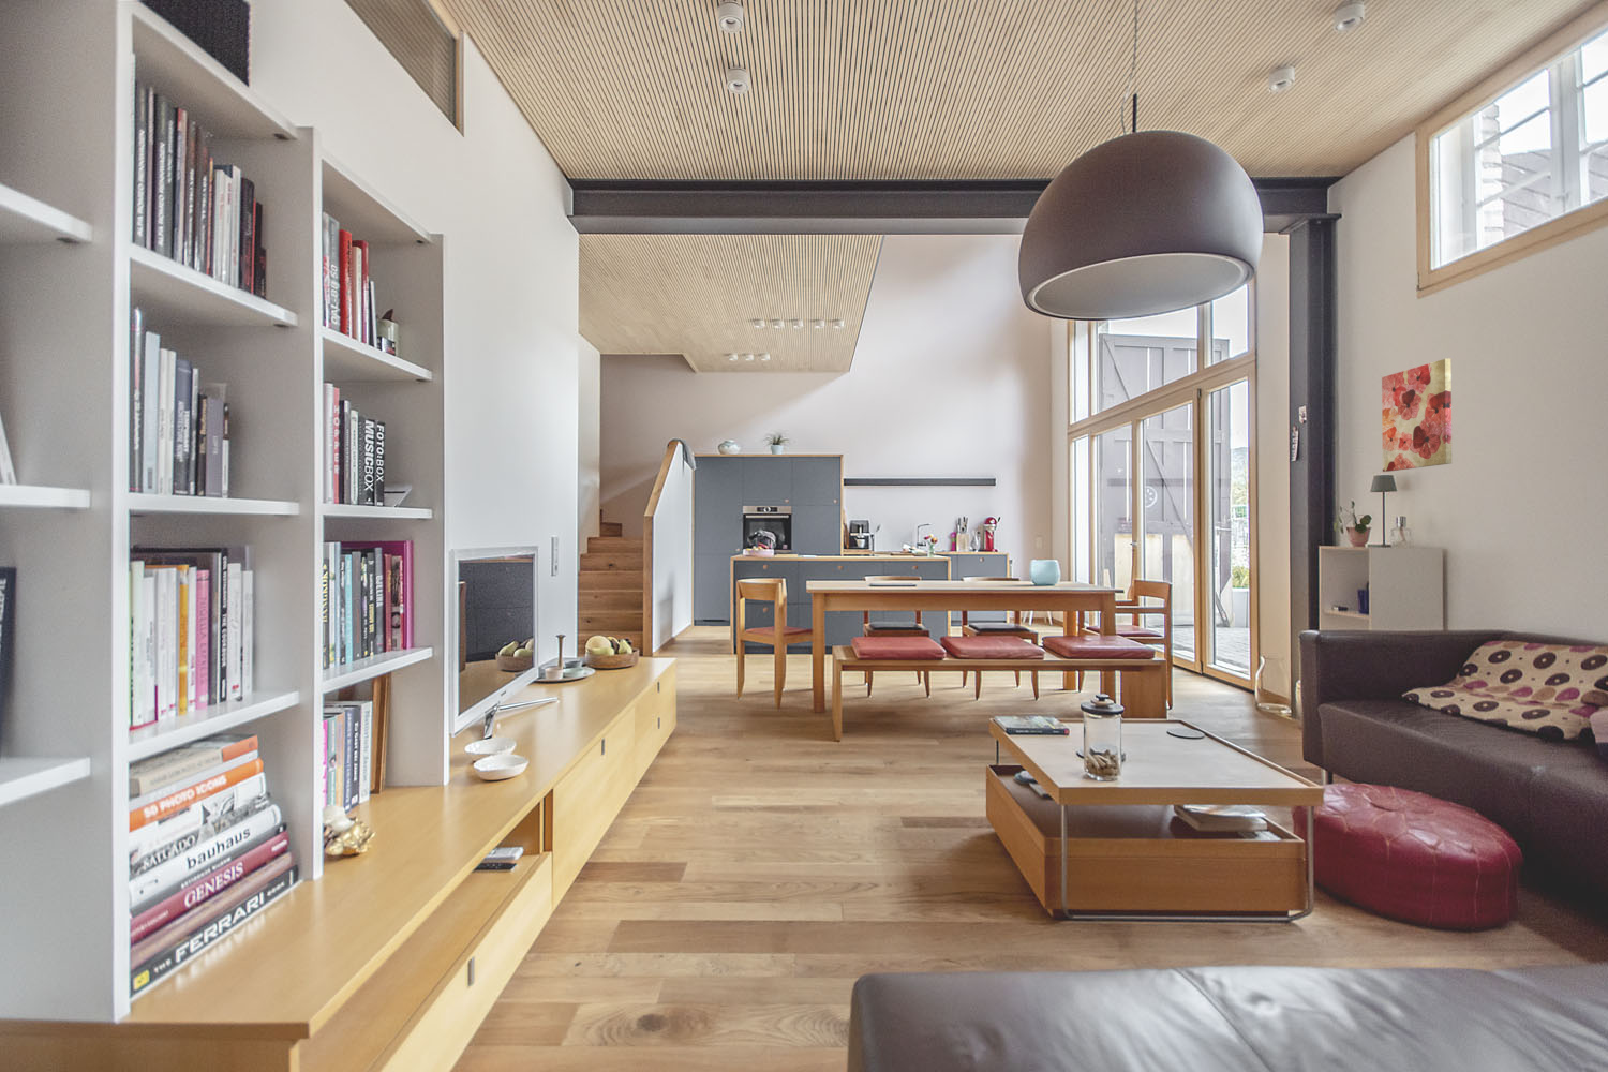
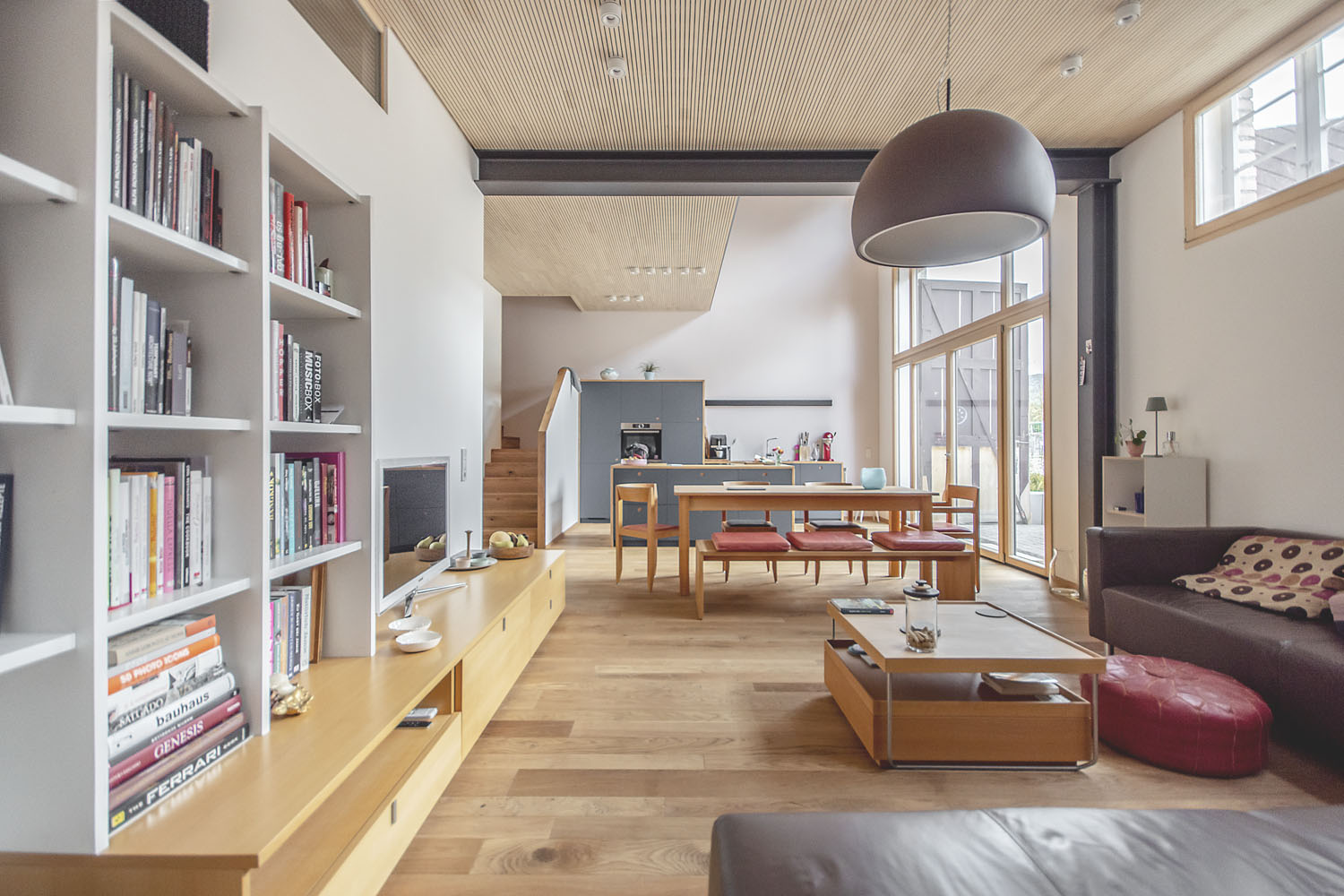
- wall art (1414, 418)
